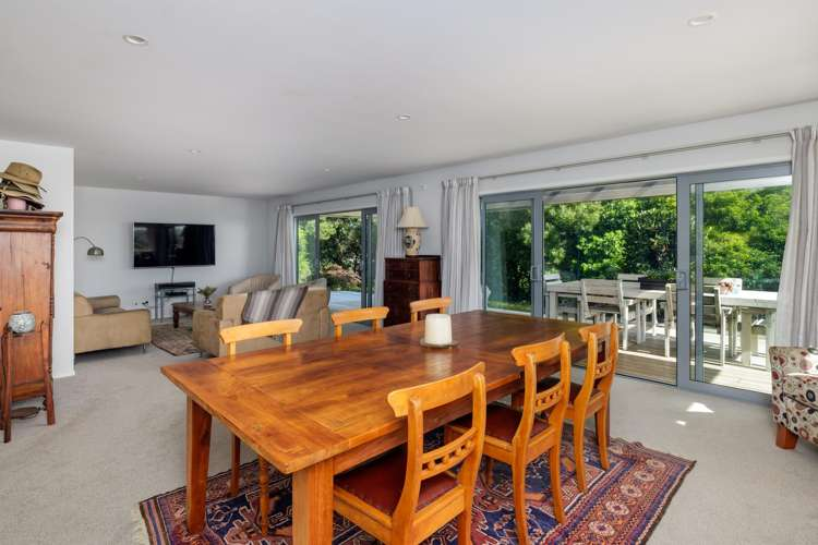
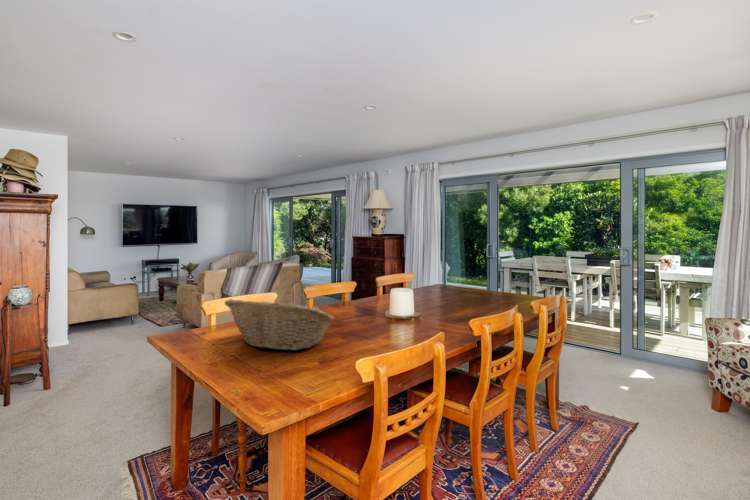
+ fruit basket (279, 319)
